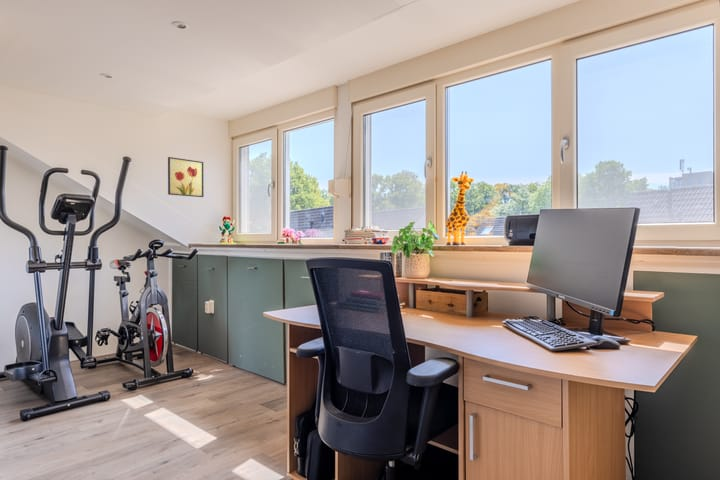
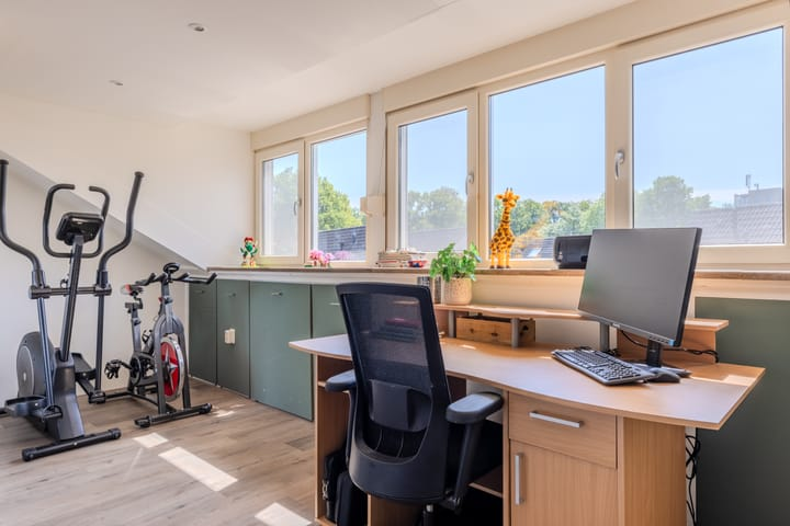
- wall art (185, 177)
